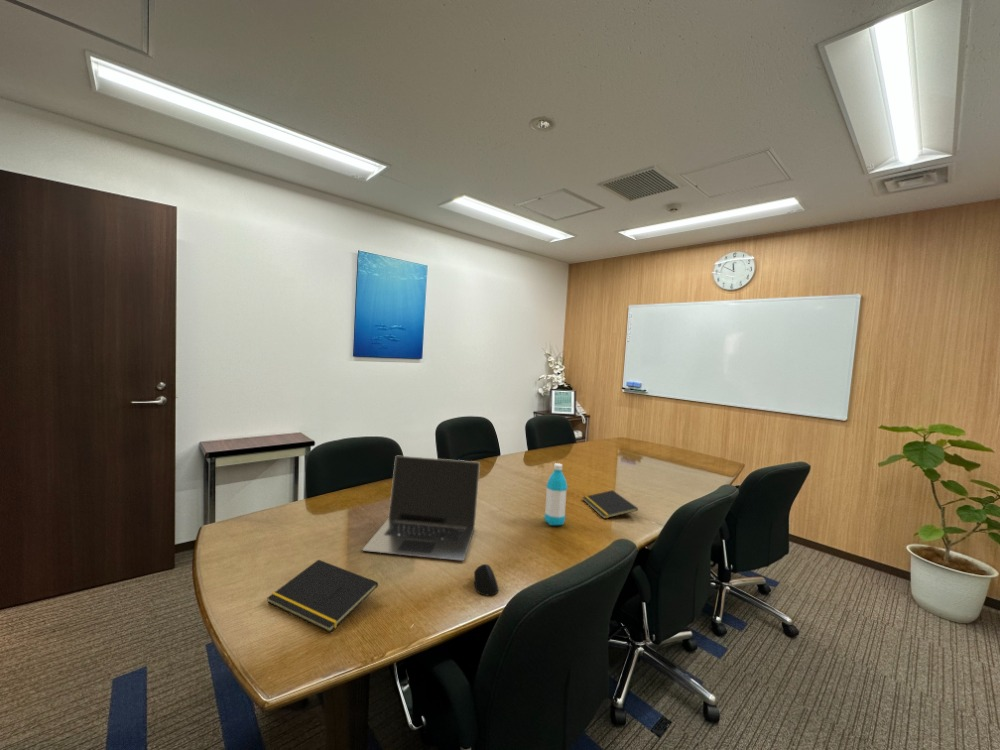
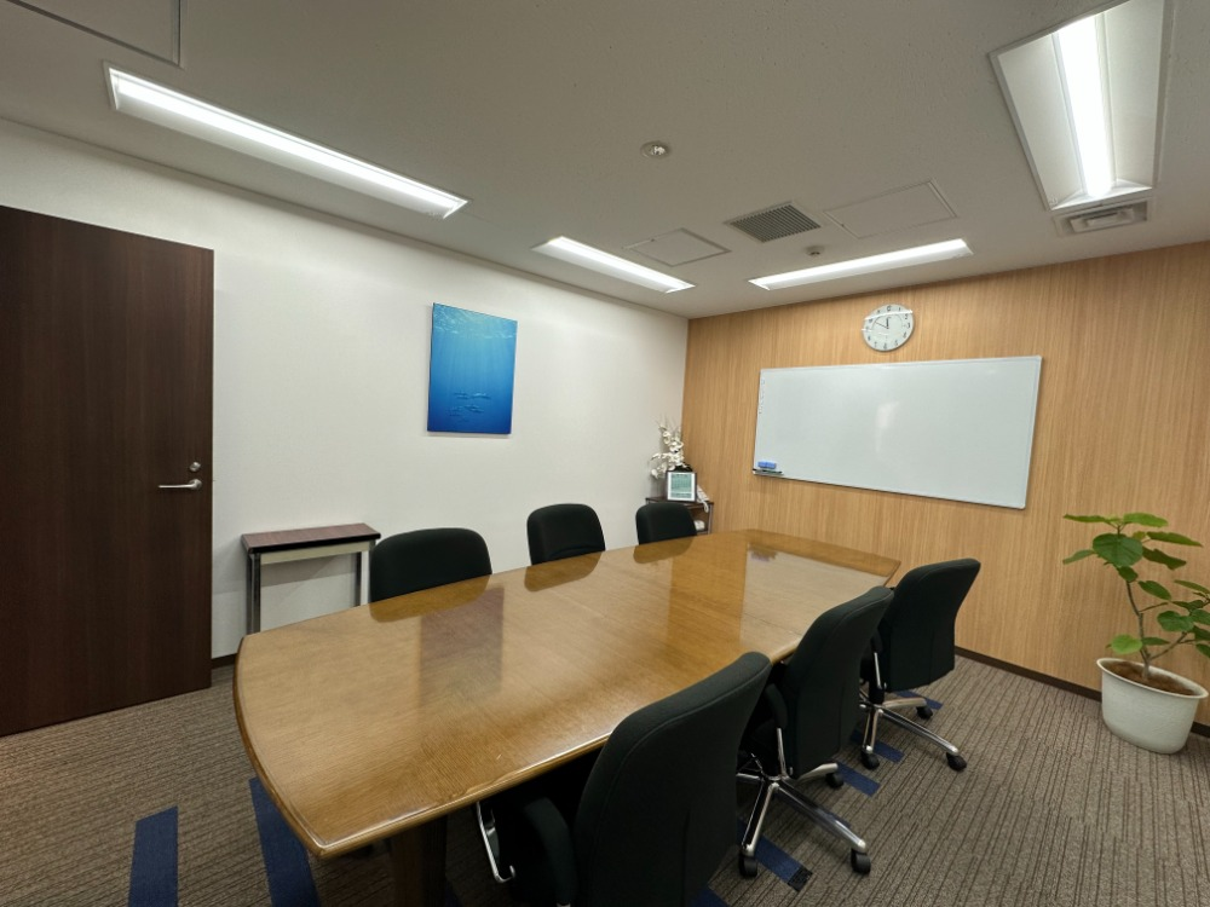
- water bottle (556, 493)
- computer mouse (485, 576)
- laptop (426, 502)
- notepad (608, 503)
- notepad (323, 591)
